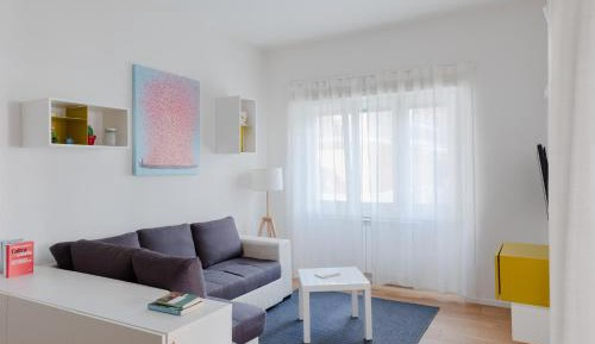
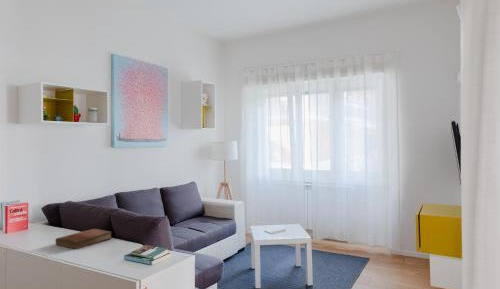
+ bible (84, 238)
